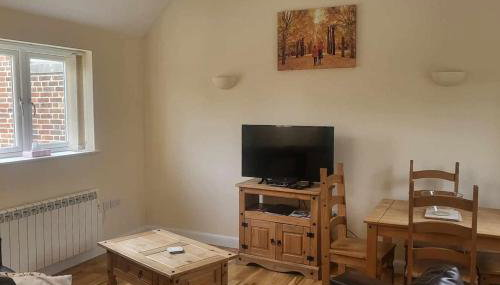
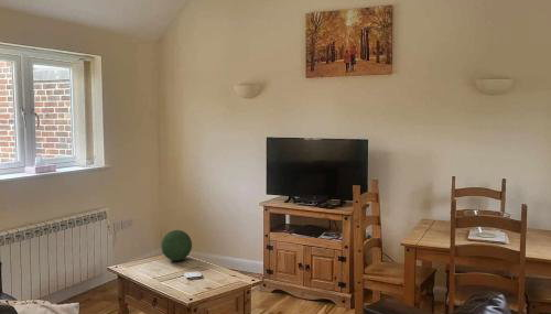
+ decorative orb (176, 245)
